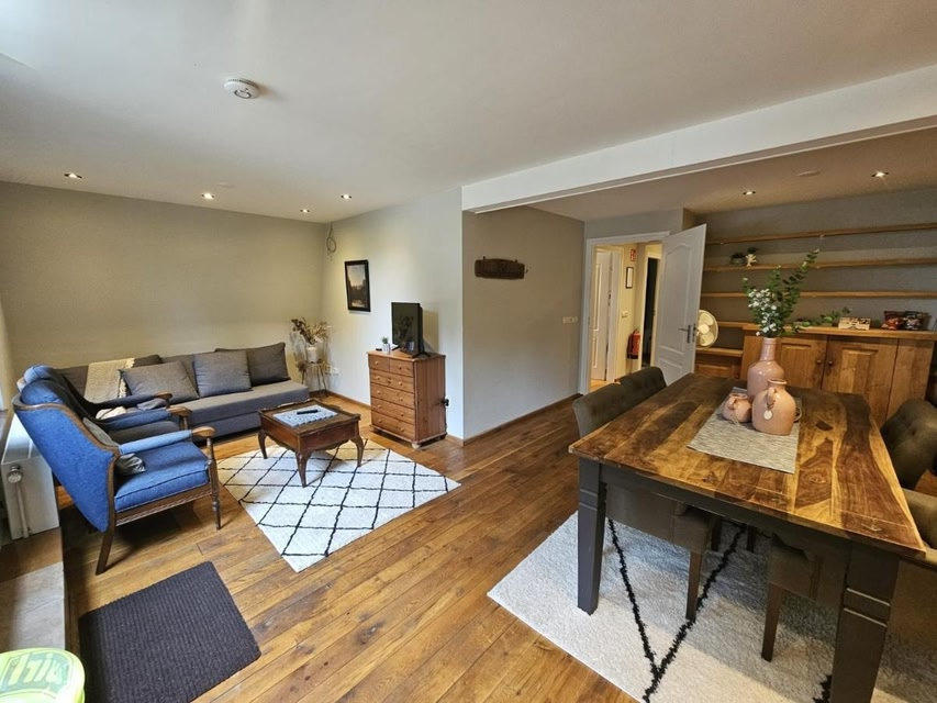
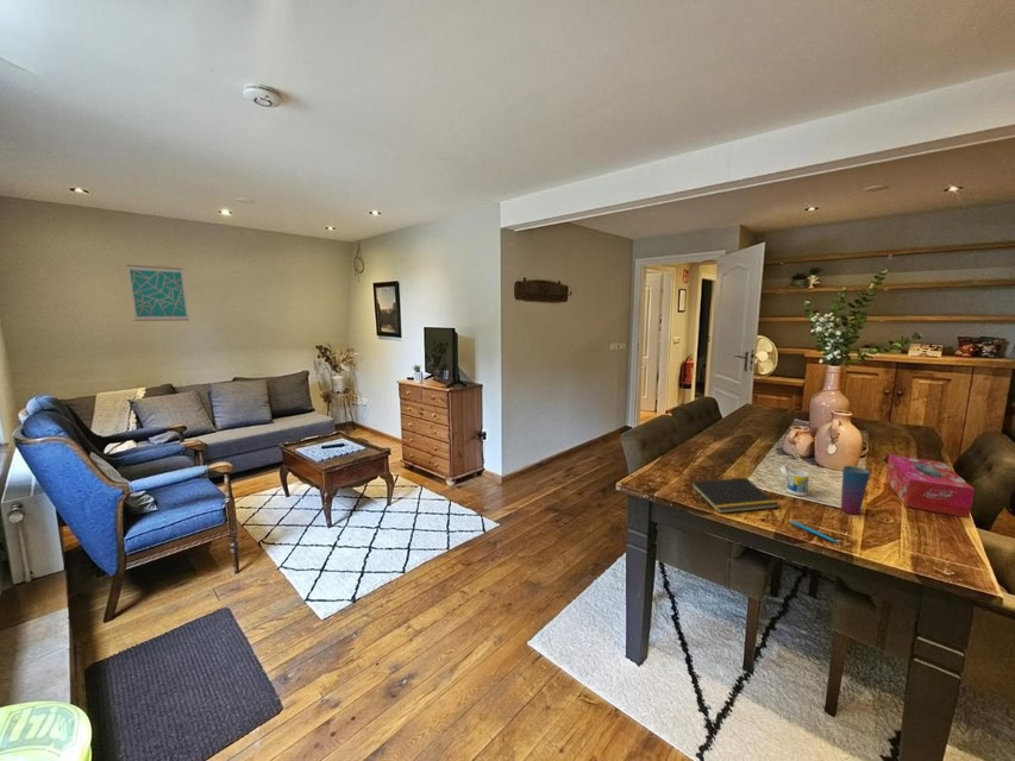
+ wall art (158, 294)
+ pen (813, 532)
+ cup (853, 490)
+ tissue box (925, 483)
+ notepad (733, 493)
+ cup (792, 479)
